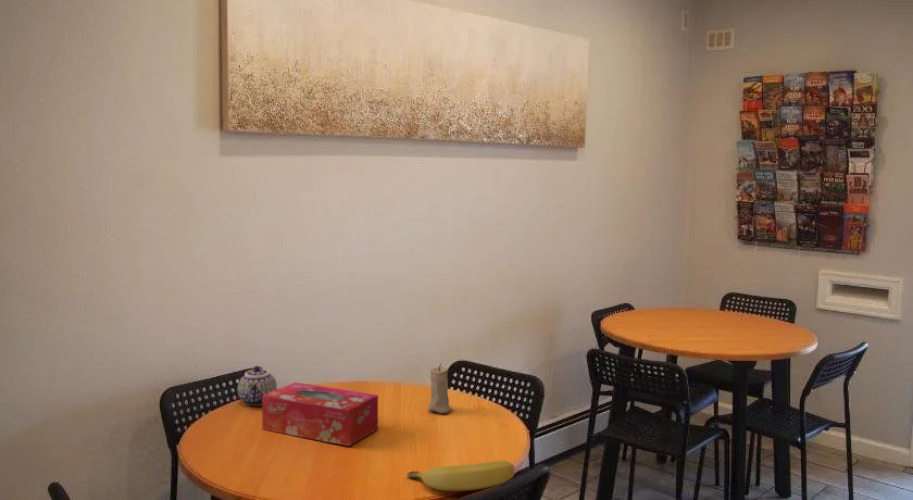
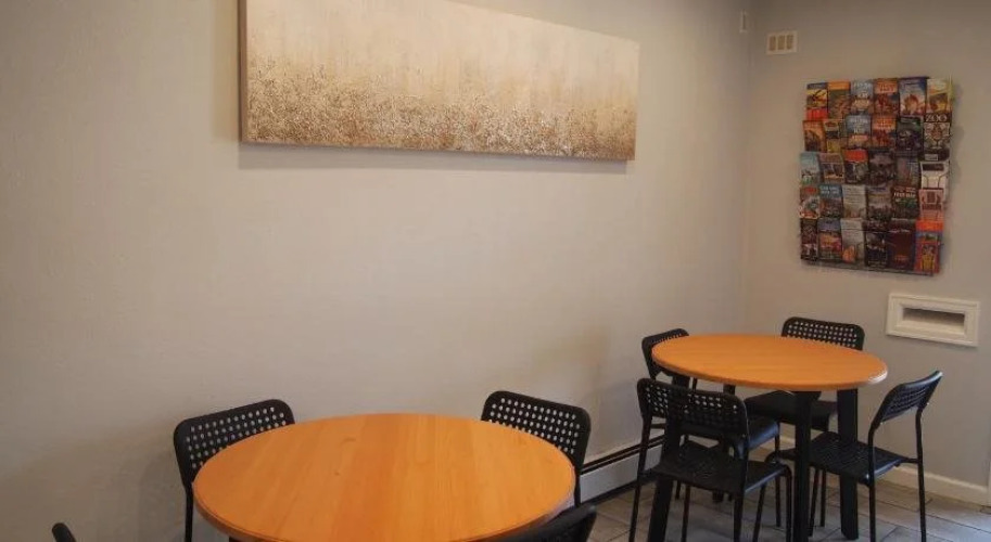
- tissue box (320, 412)
- banana (464, 467)
- candle (439, 387)
- teapot (257, 384)
